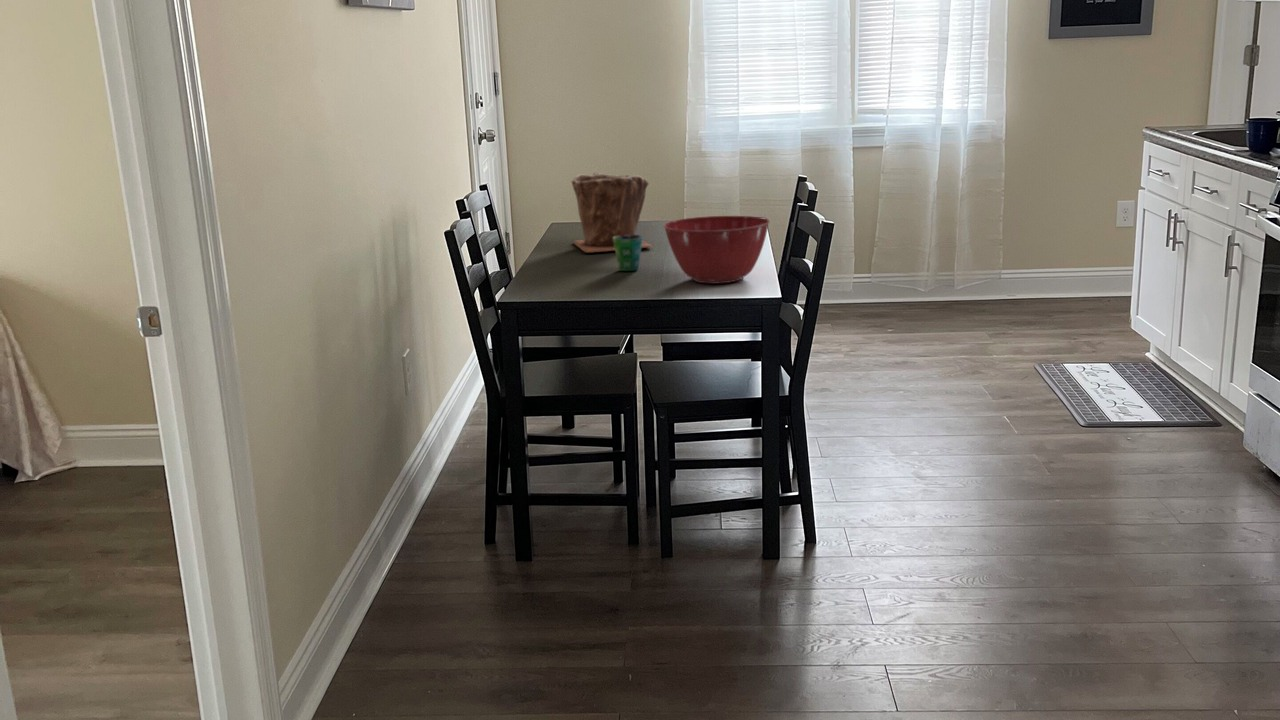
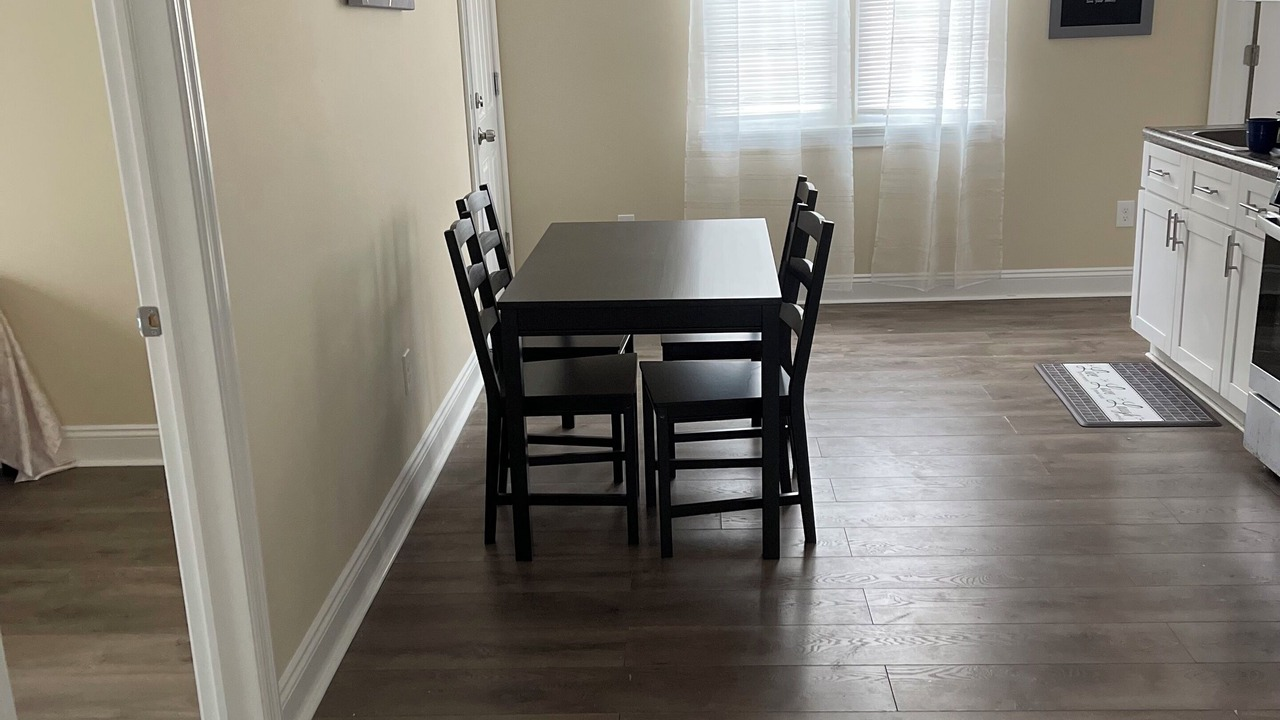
- plant pot (610, 210)
- mixing bowl (716, 250)
- cup (627, 252)
